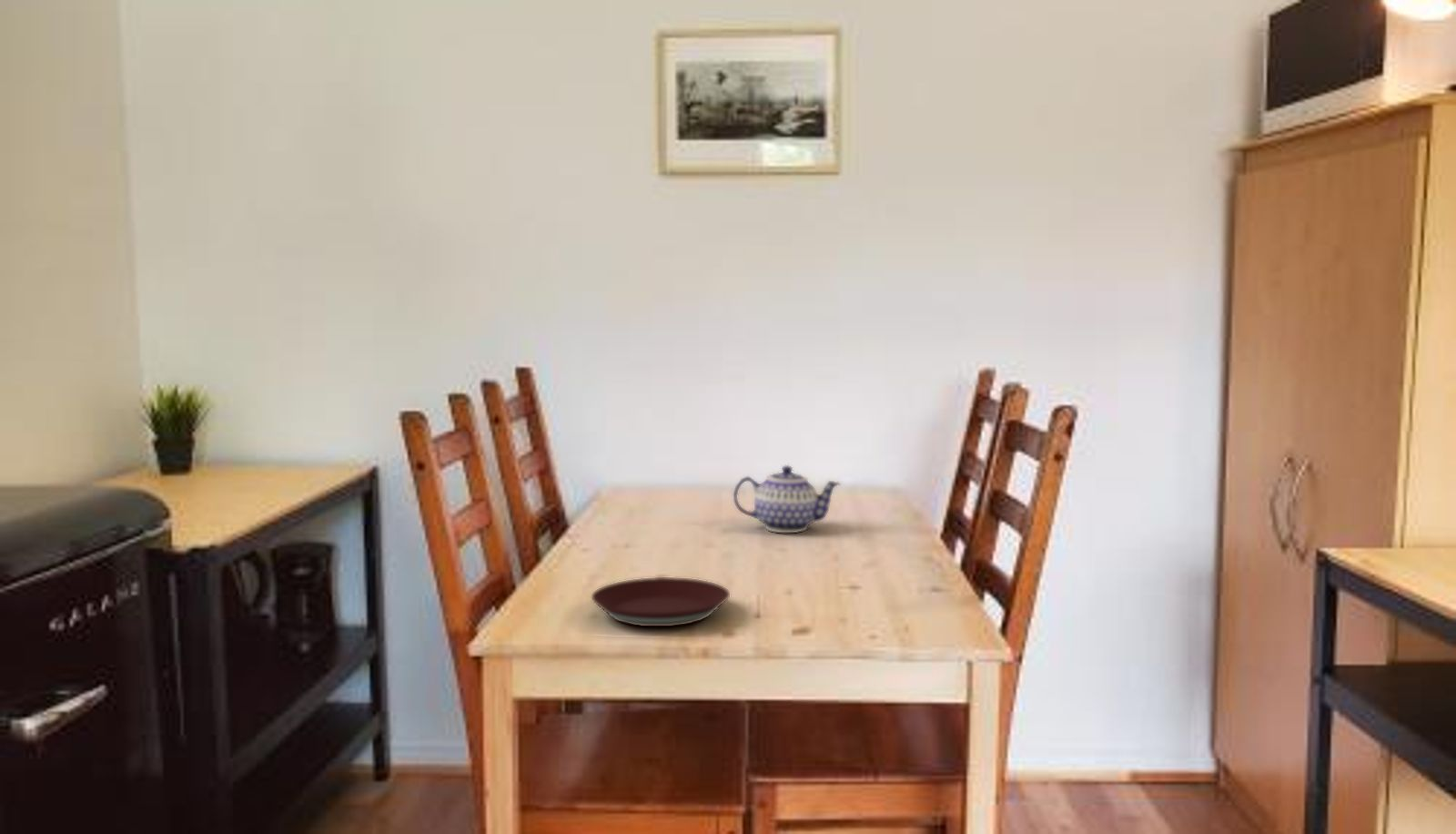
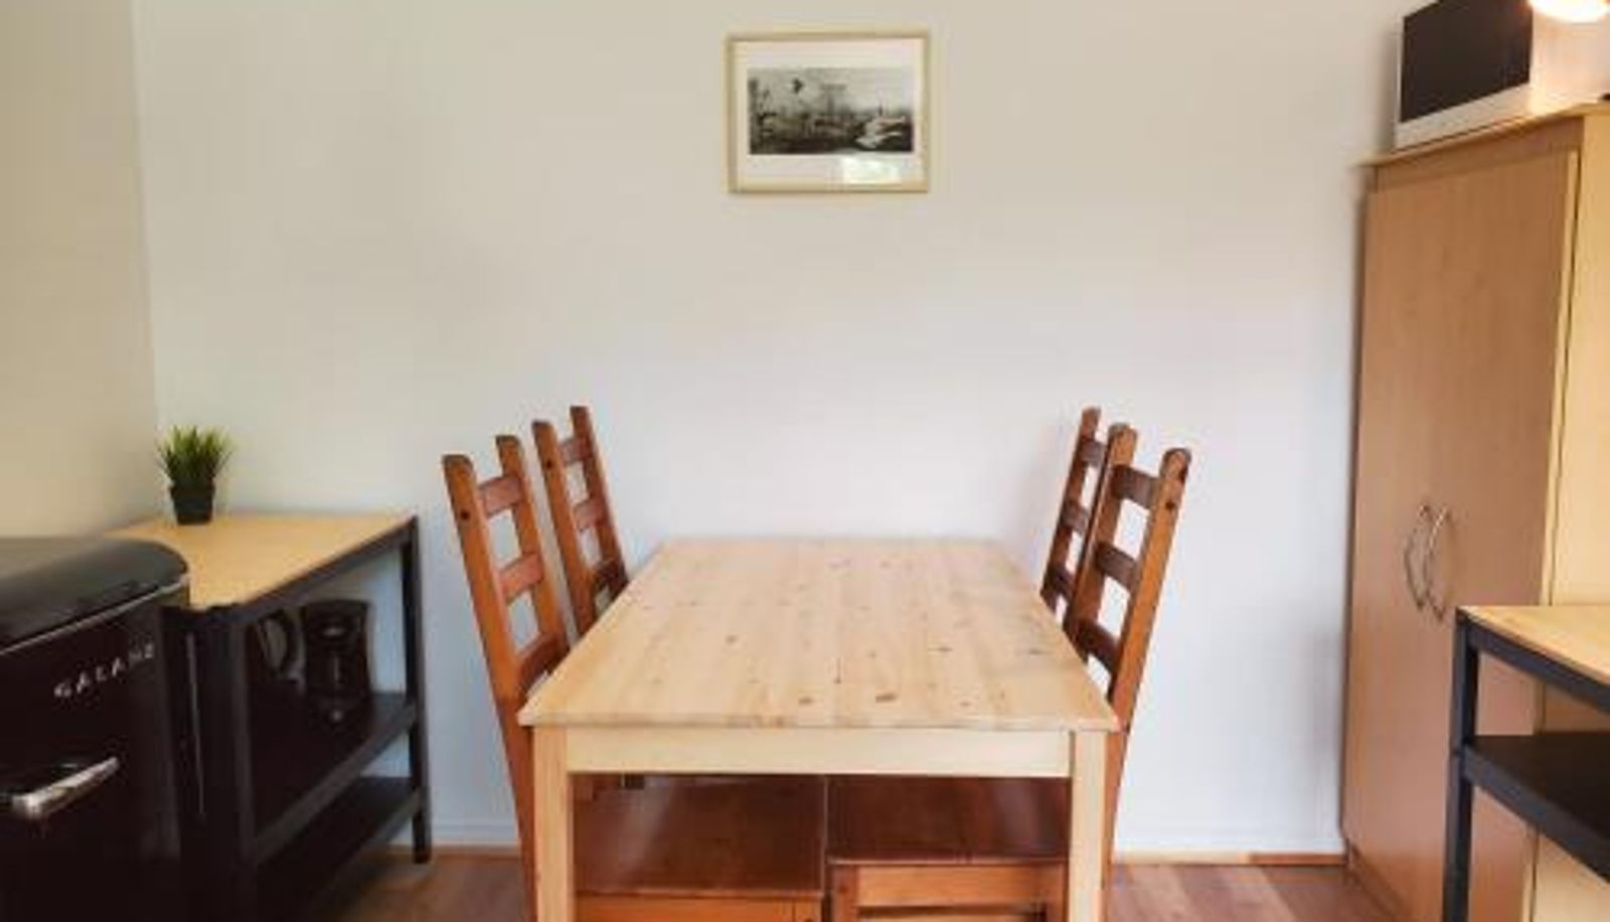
- teapot (786, 497)
- plate (661, 604)
